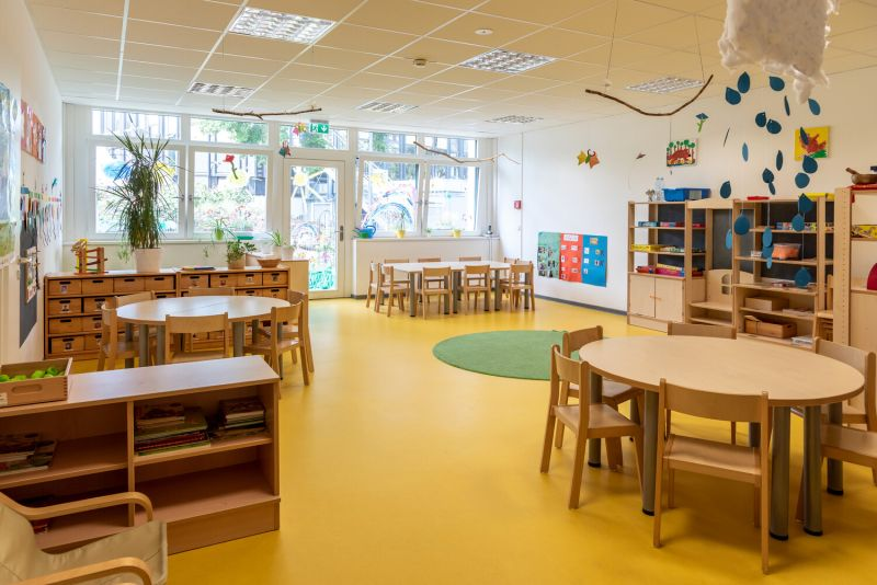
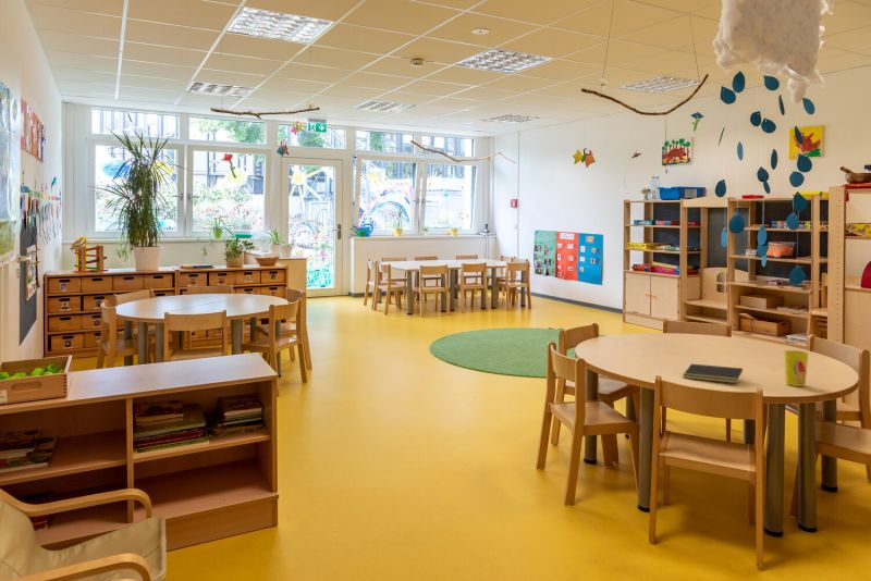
+ cup (795, 368)
+ notepad (712, 372)
